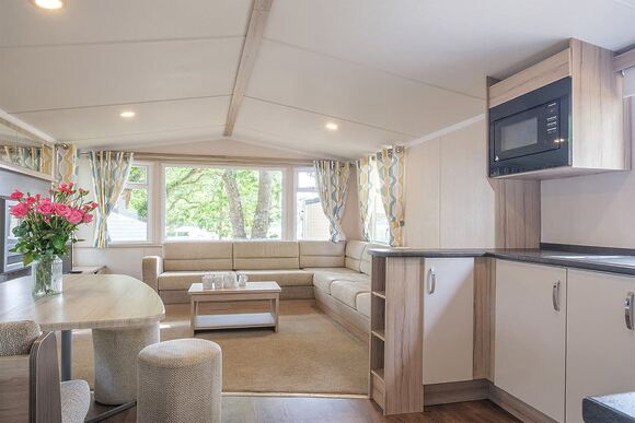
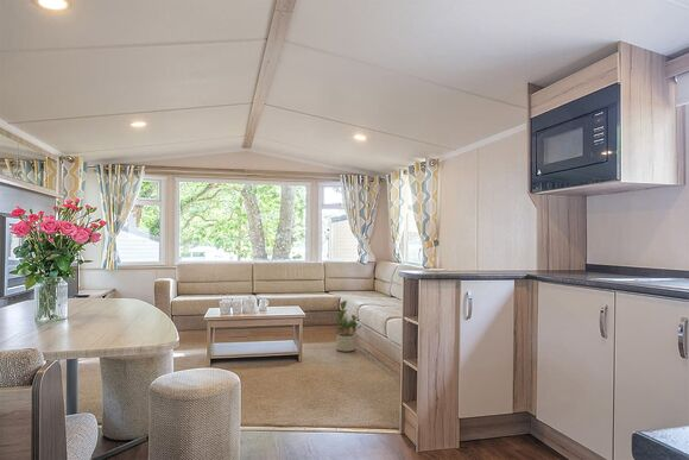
+ potted plant (348, 324)
